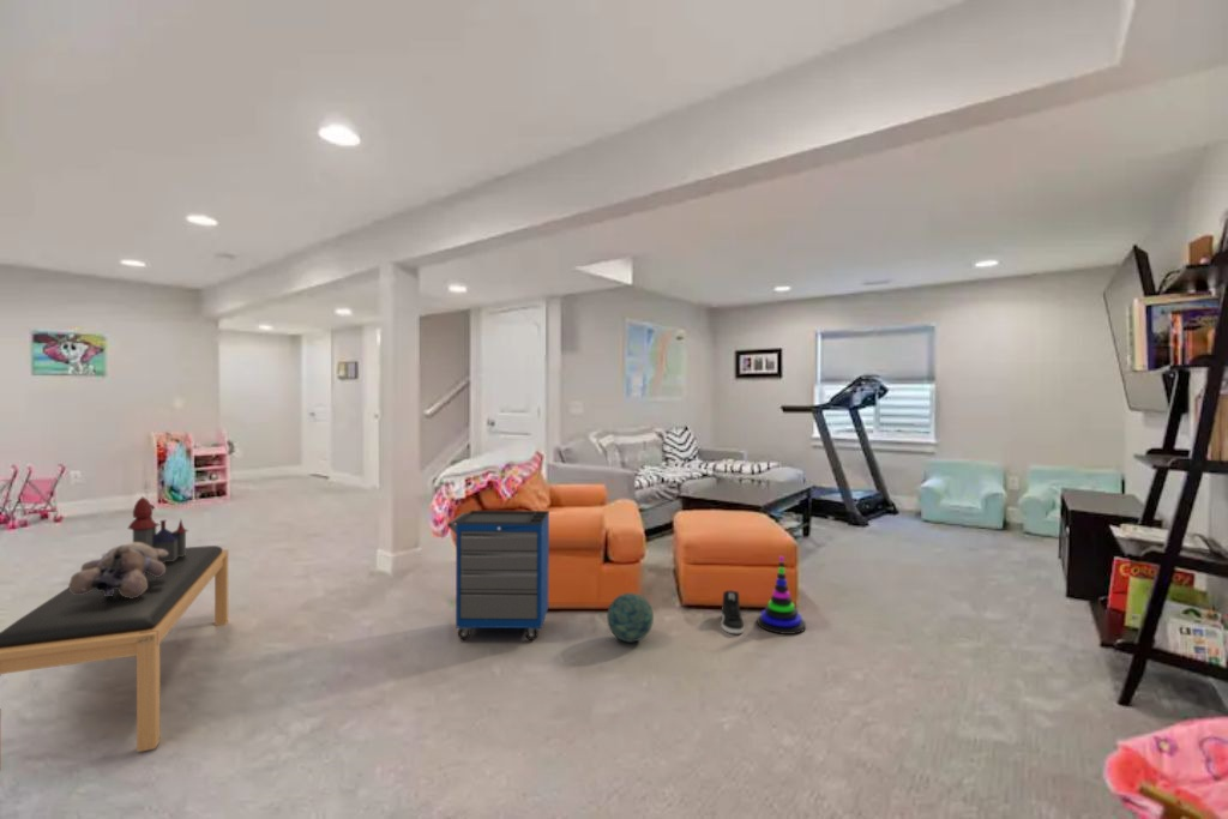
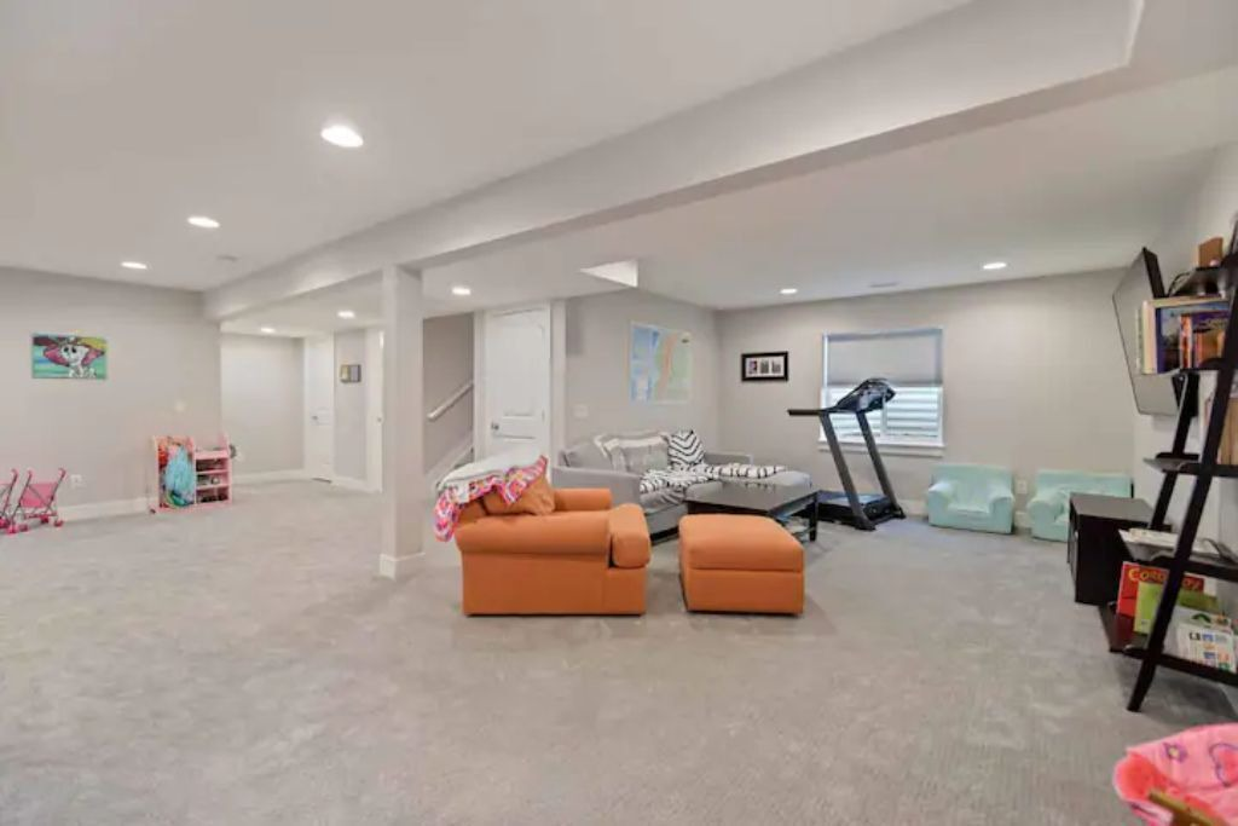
- cabinet (500, 573)
- bench (133, 628)
- teddy bear (124, 565)
- sneaker (730, 608)
- ball (630, 616)
- stacking toy (781, 590)
- toy castle (161, 525)
